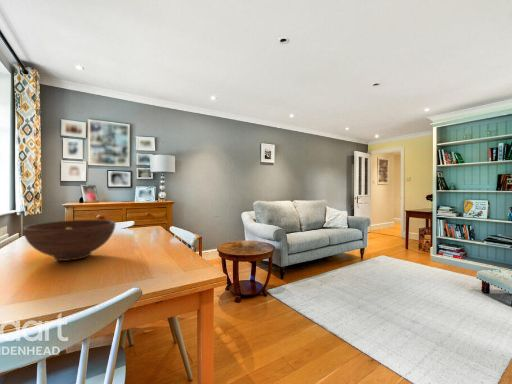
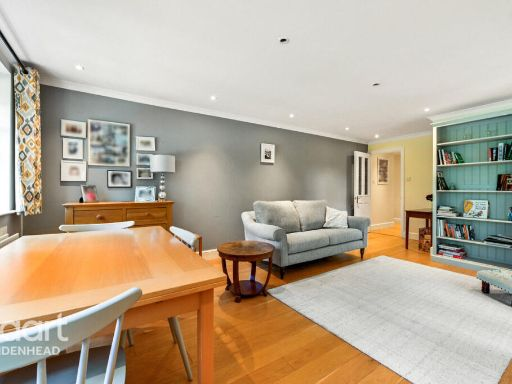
- fruit bowl (73, 240)
